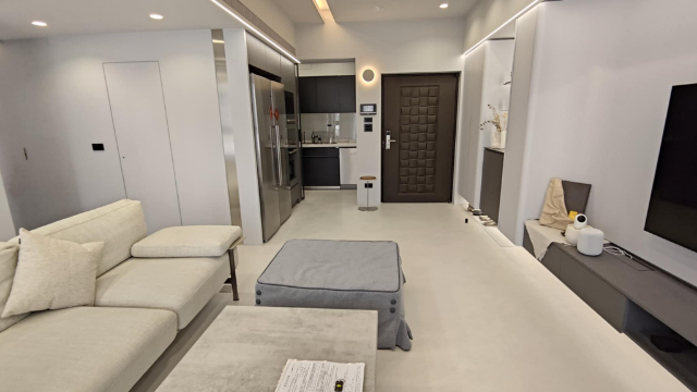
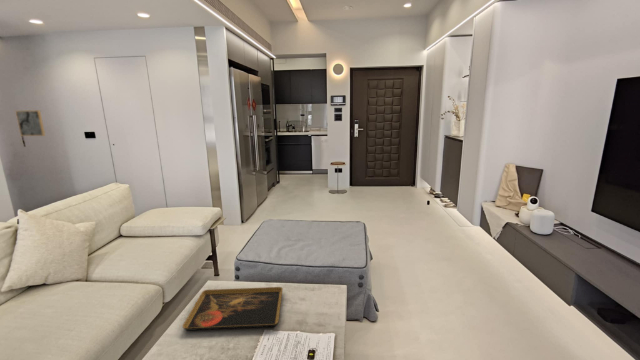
+ decorative tray (237, 307)
+ wall art (30, 123)
